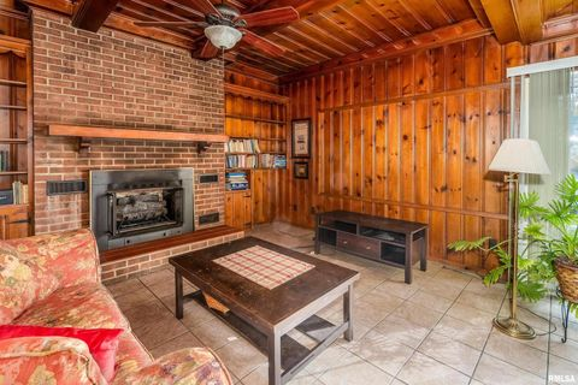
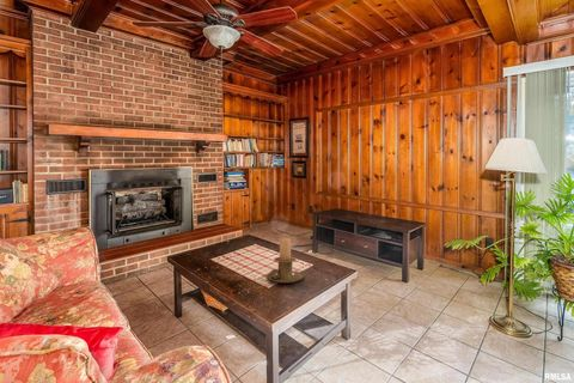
+ candle holder (285, 257)
